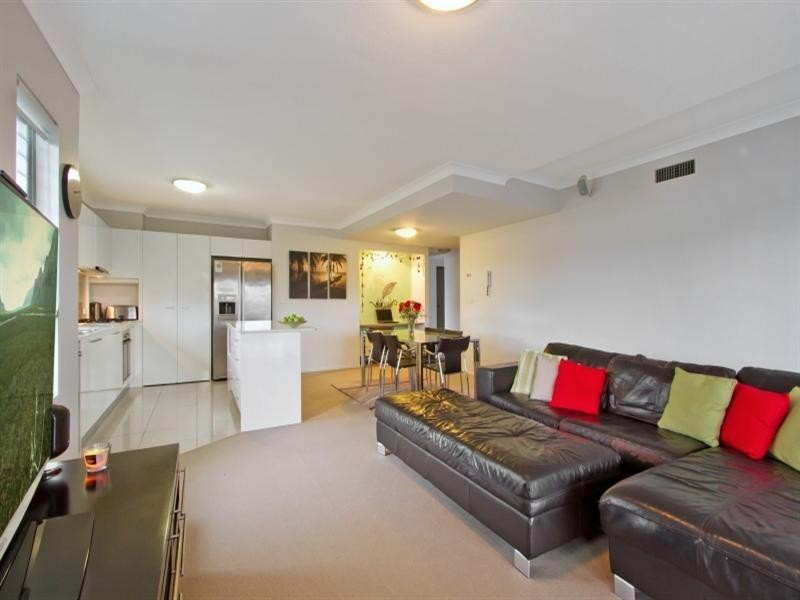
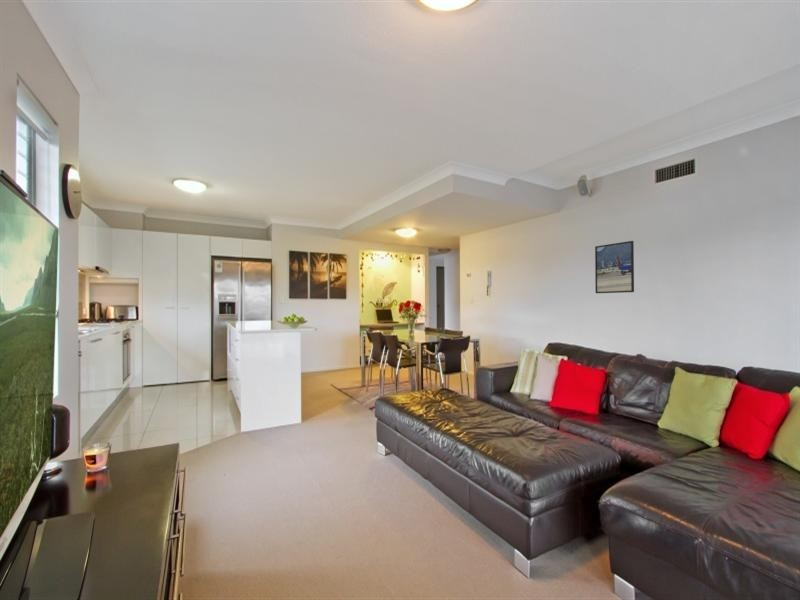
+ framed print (613, 268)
